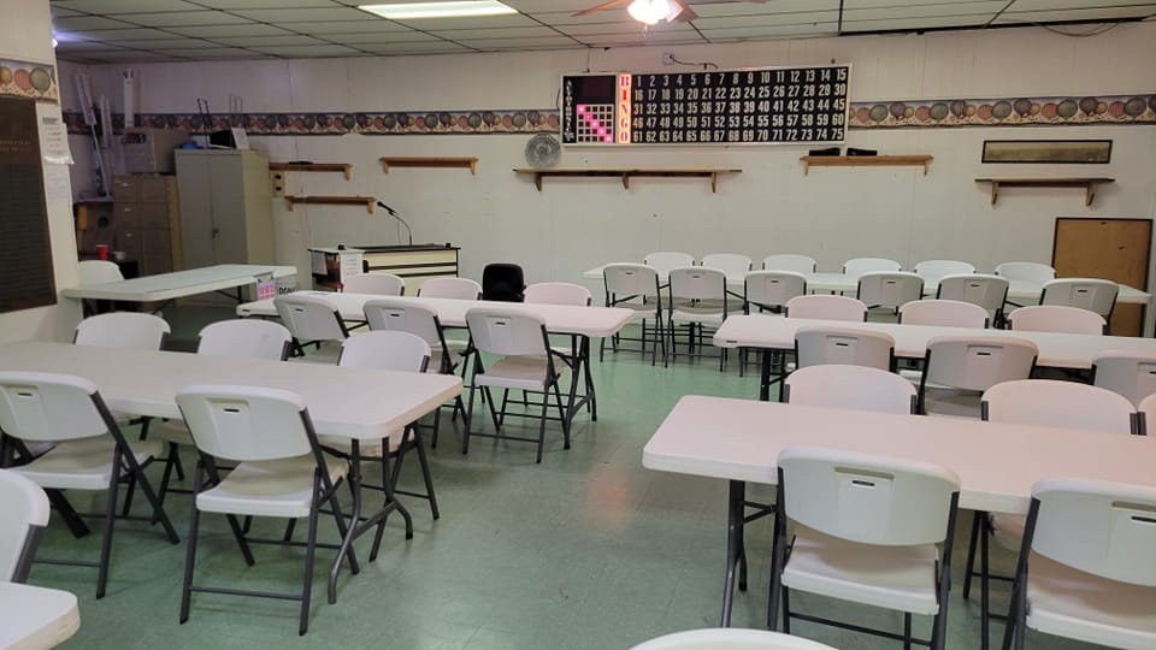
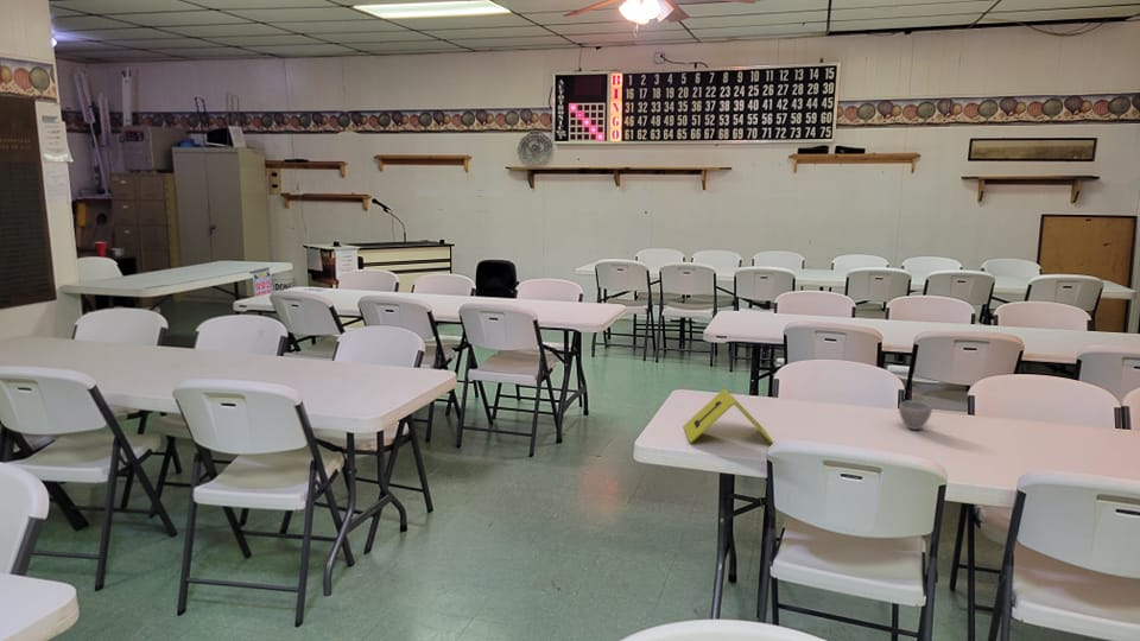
+ evidence marker (724, 412)
+ cup (912, 414)
